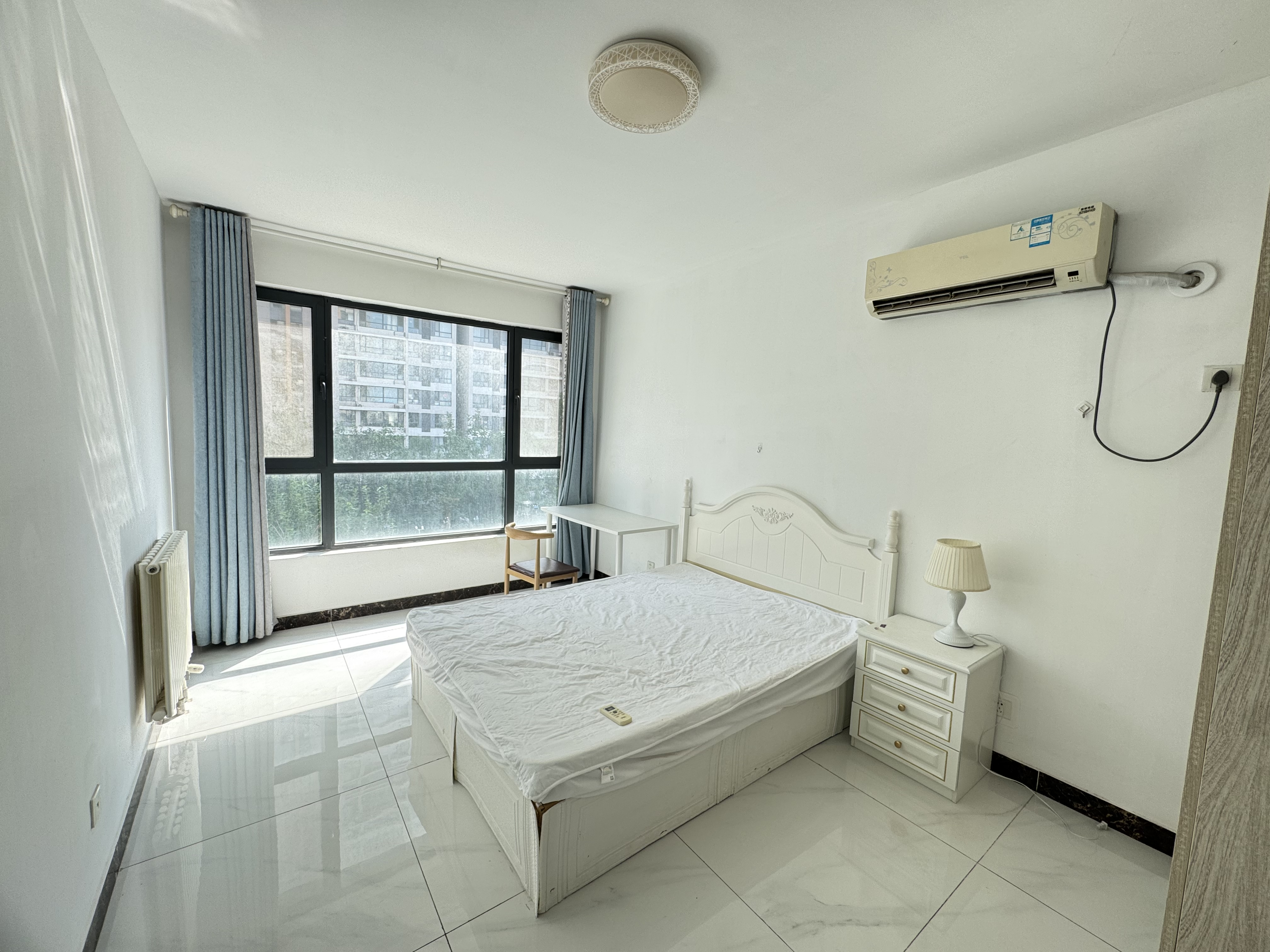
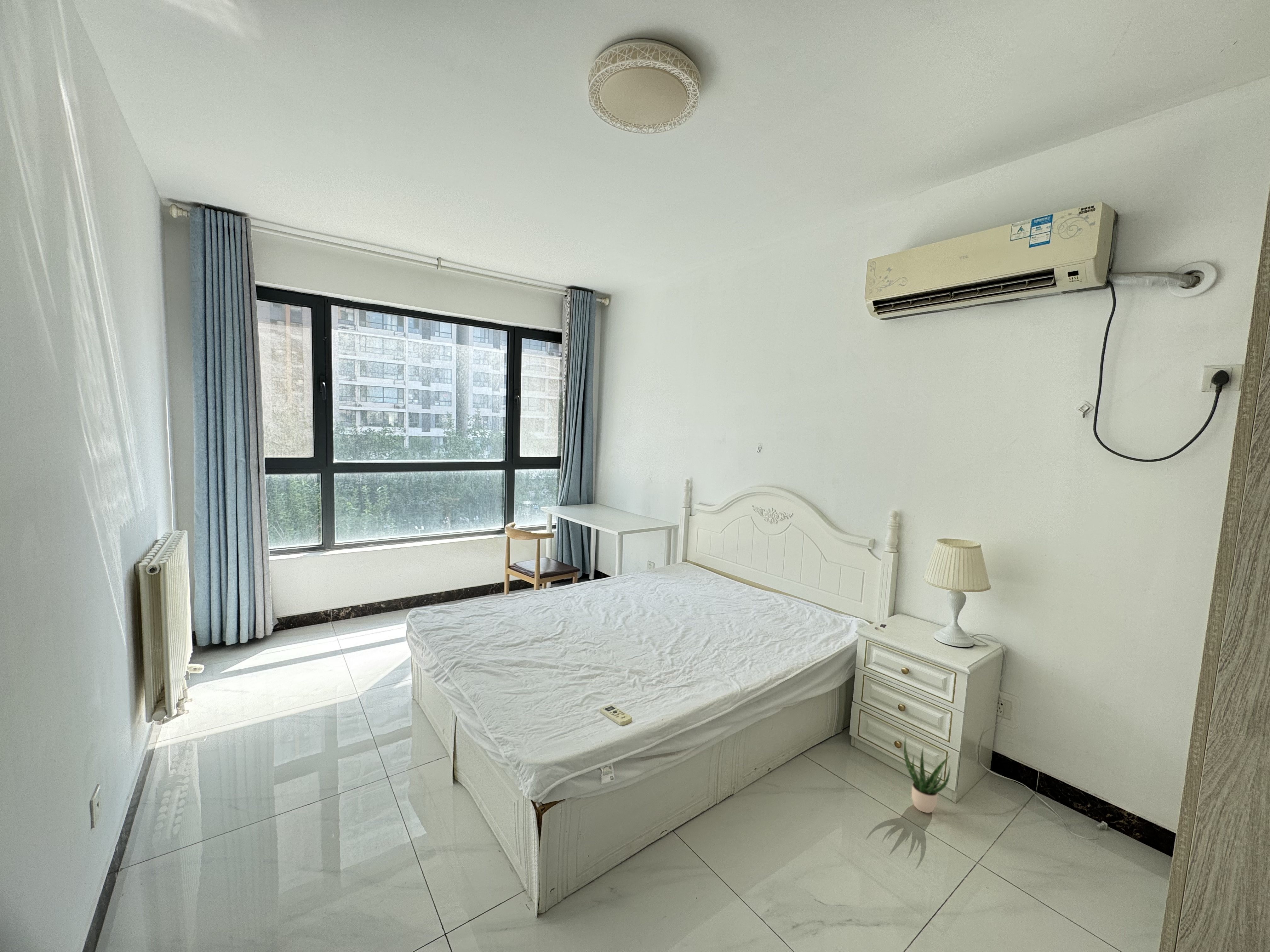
+ potted plant (925, 776)
